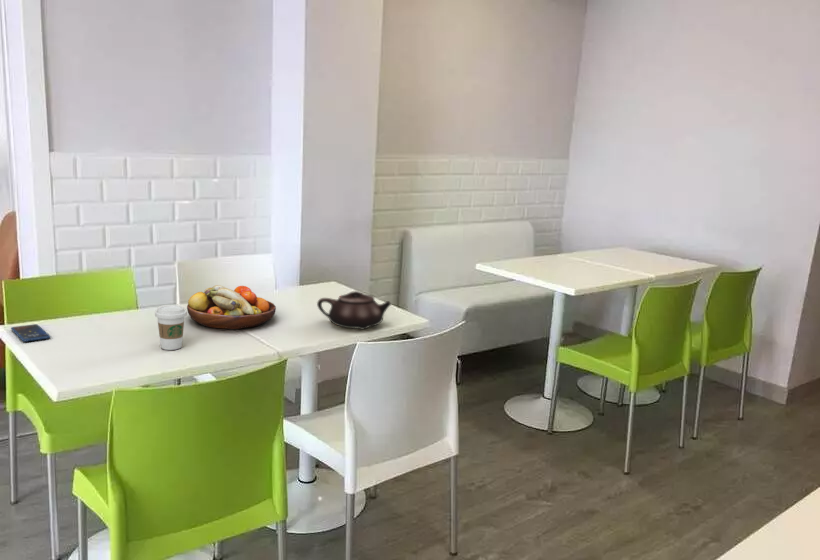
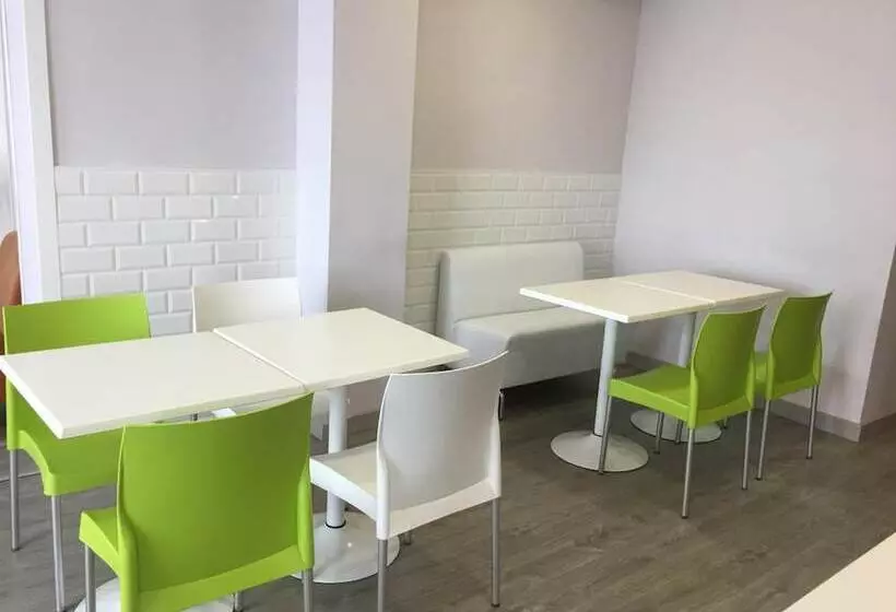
- teapot (355, 307)
- fruit bowl (232, 302)
- smartphone (30, 332)
- coffee cup (171, 327)
